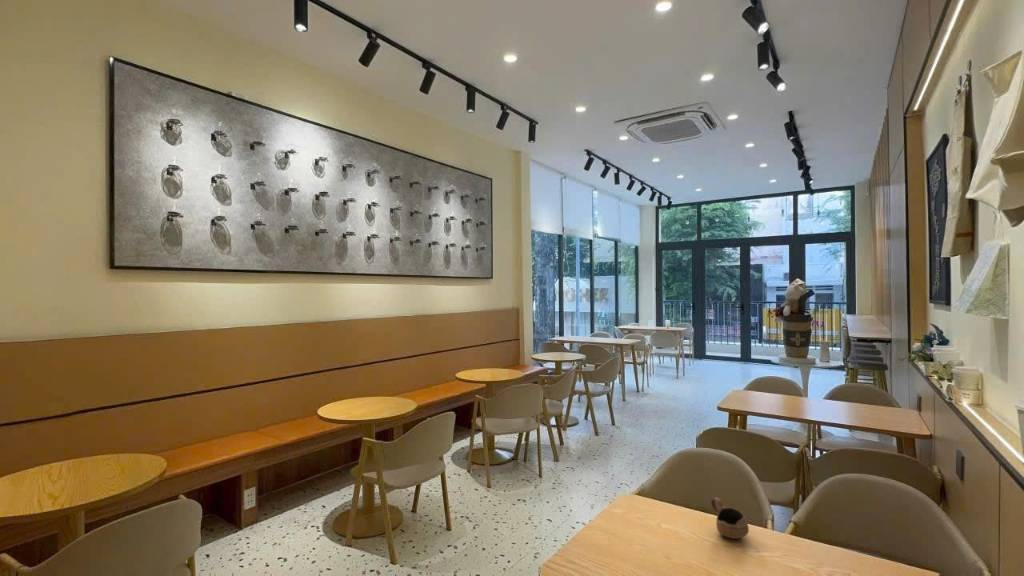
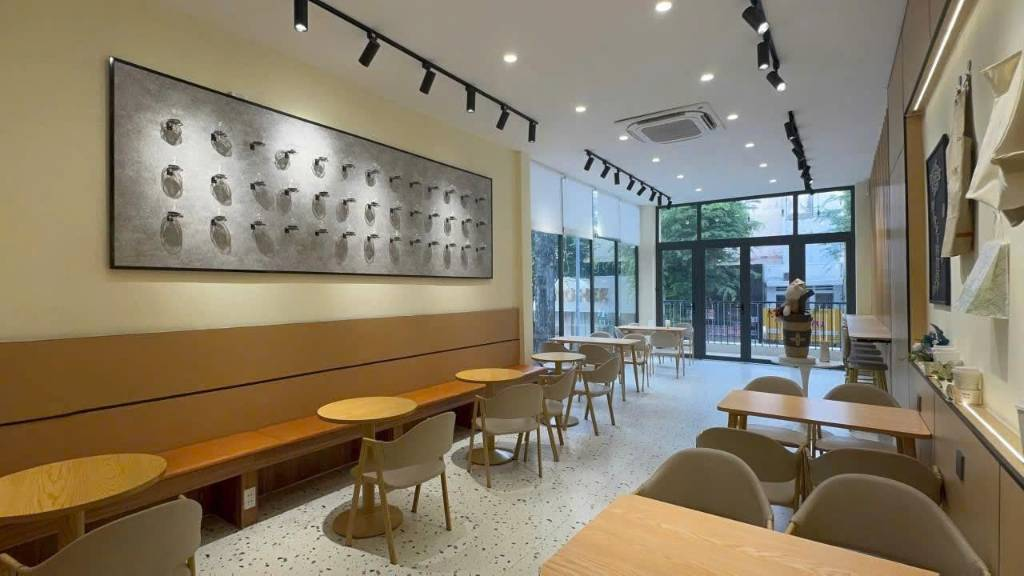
- cup (730, 518)
